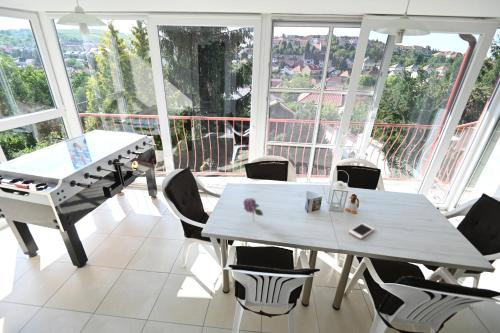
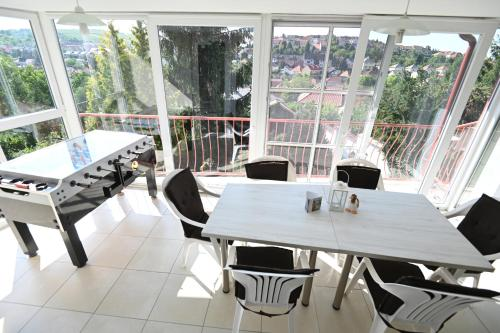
- cell phone (361, 230)
- flower (253, 209)
